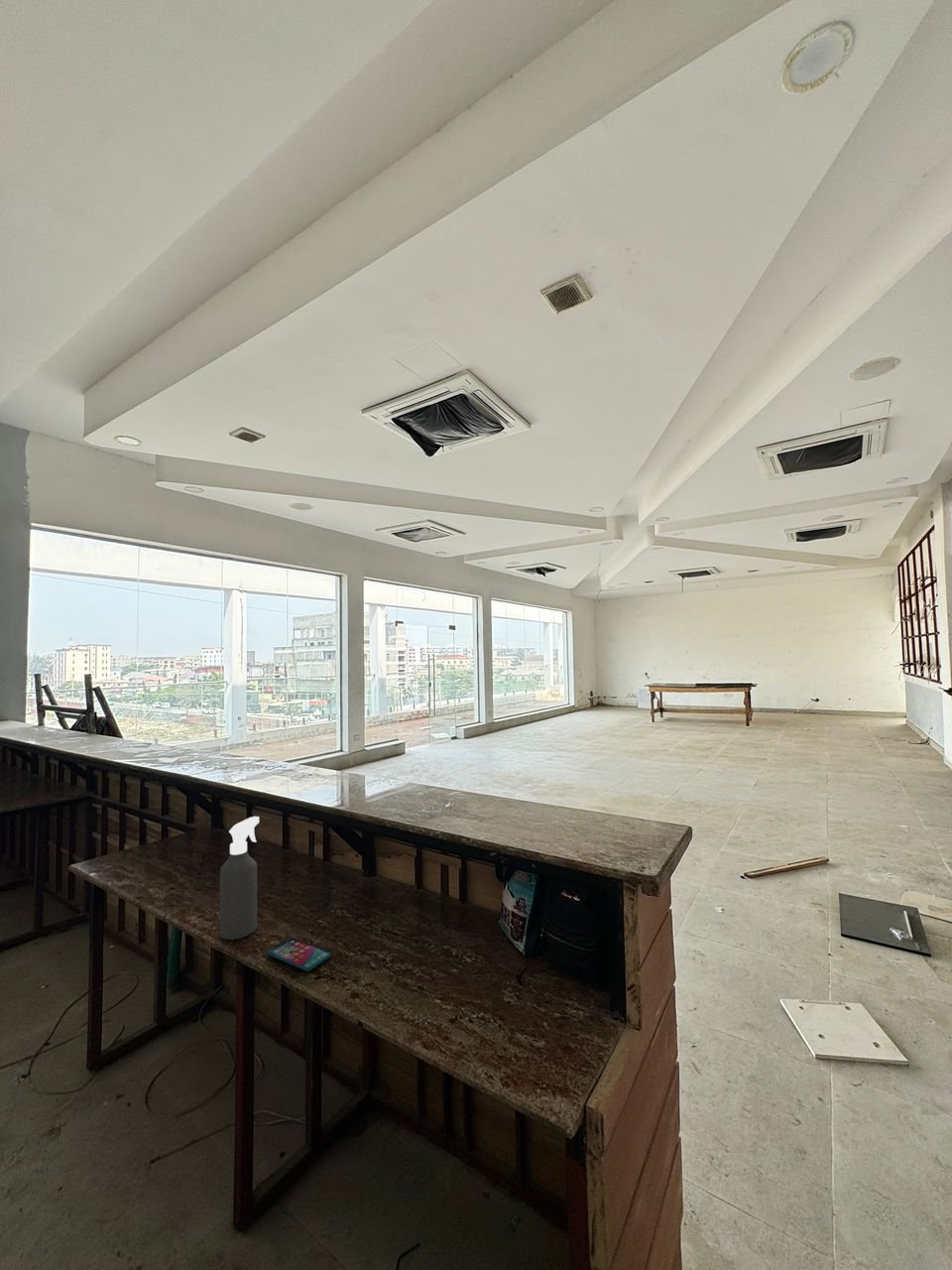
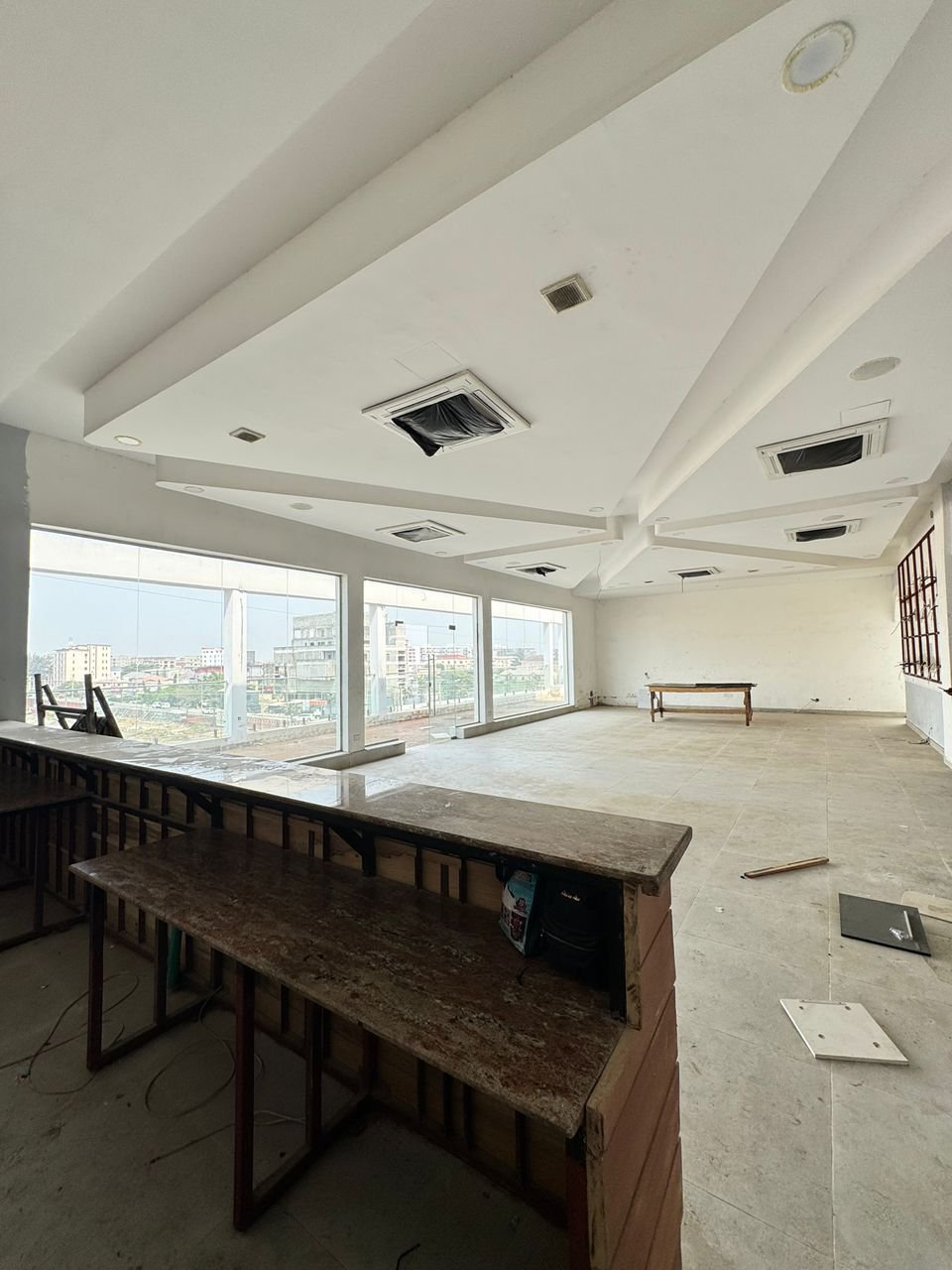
- smartphone (298, 953)
- spray bottle (242, 875)
